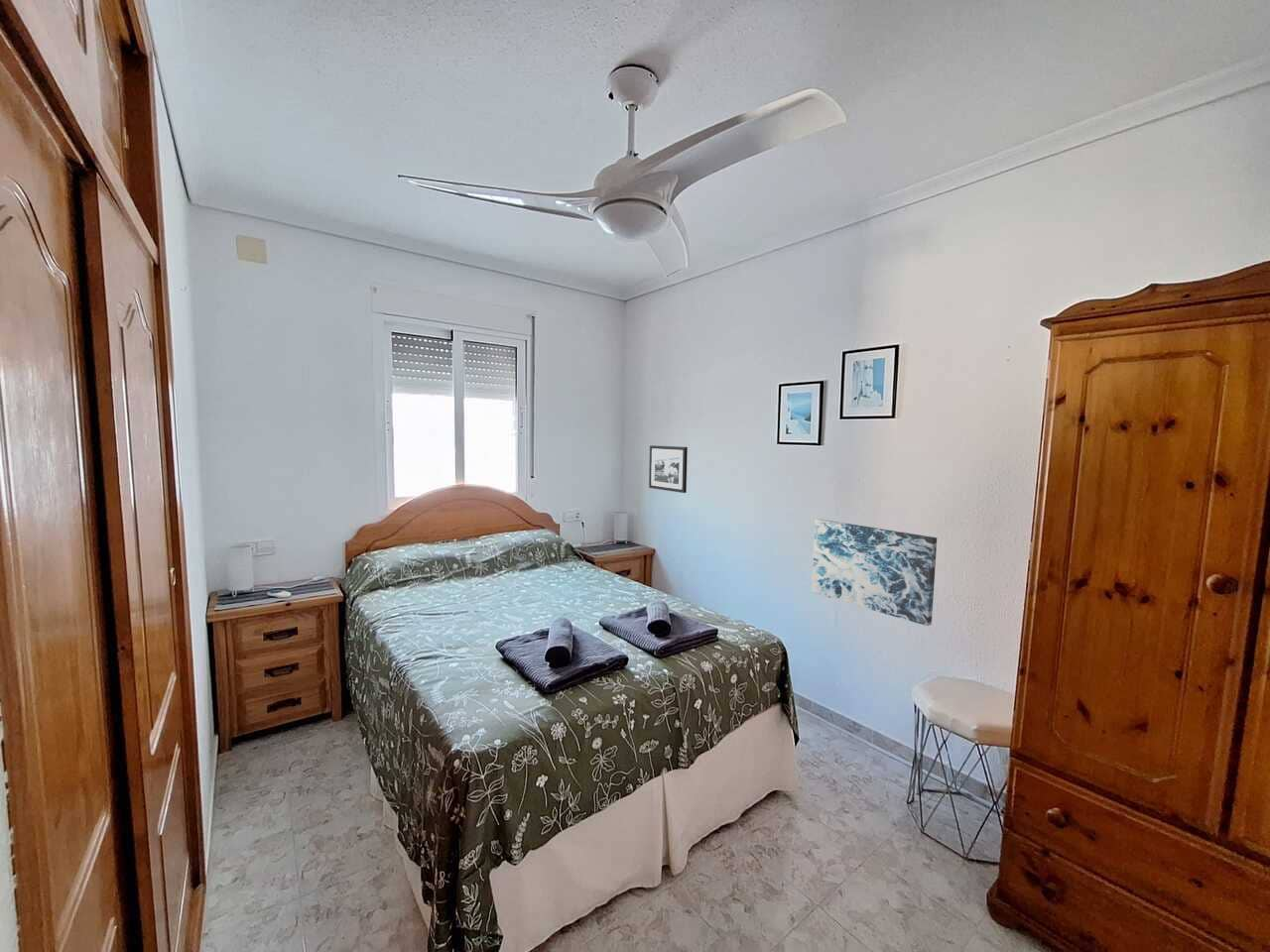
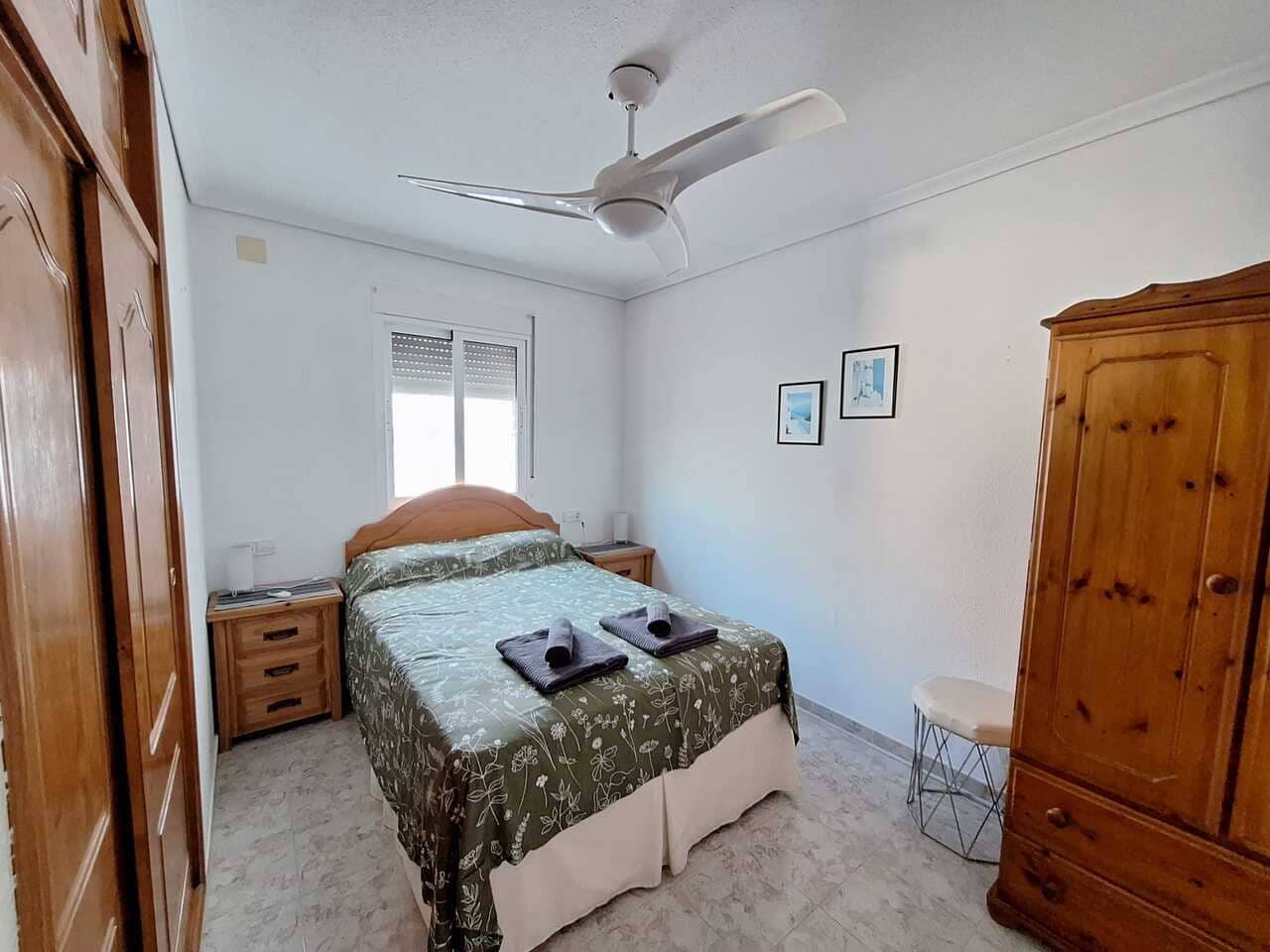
- picture frame (667, 468)
- wall art (868, 567)
